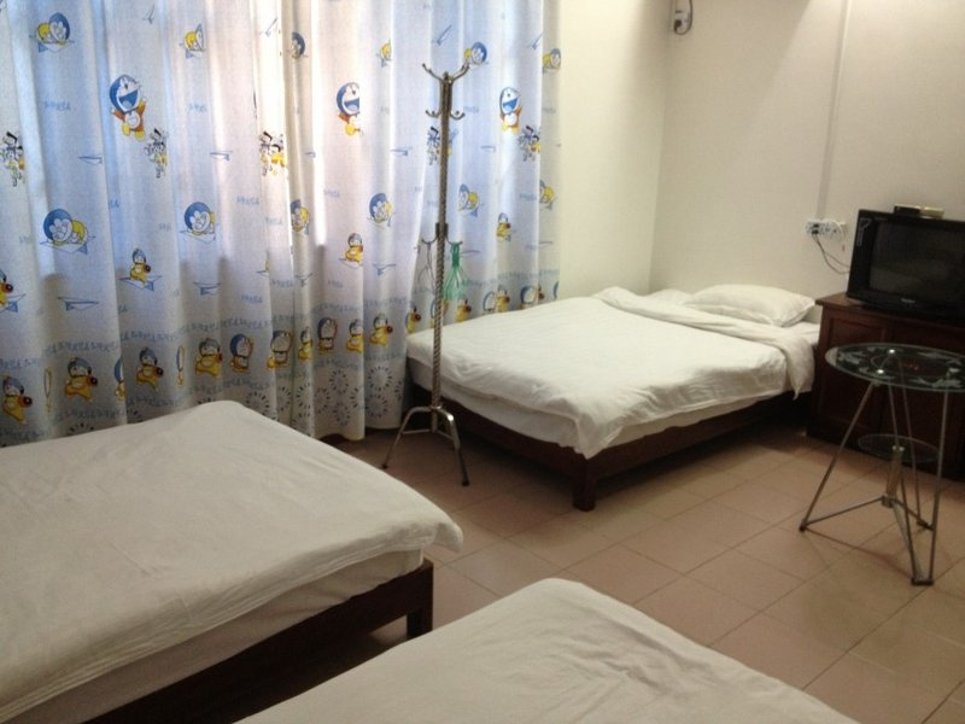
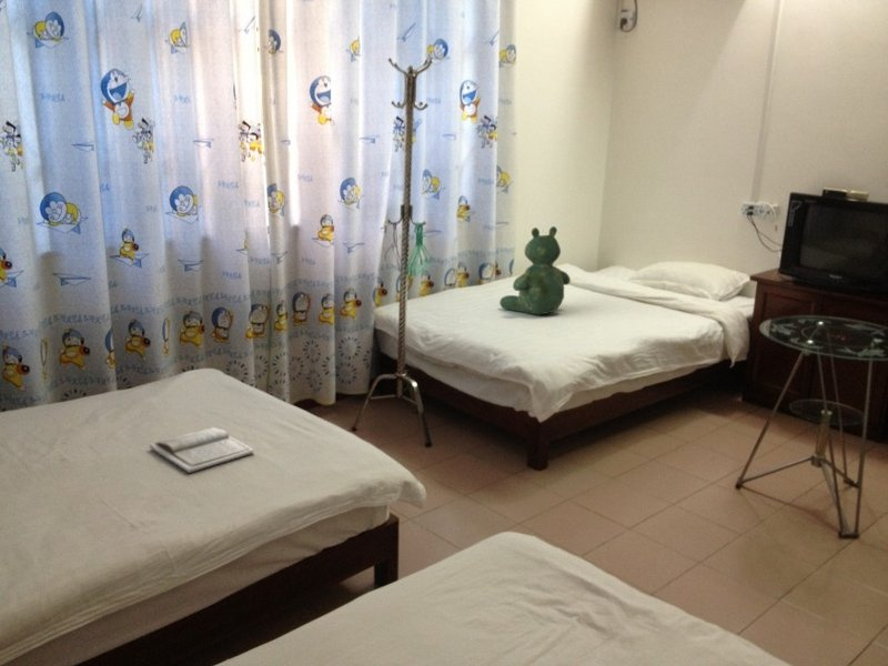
+ book (201, 445)
+ teddy bear (534, 269)
